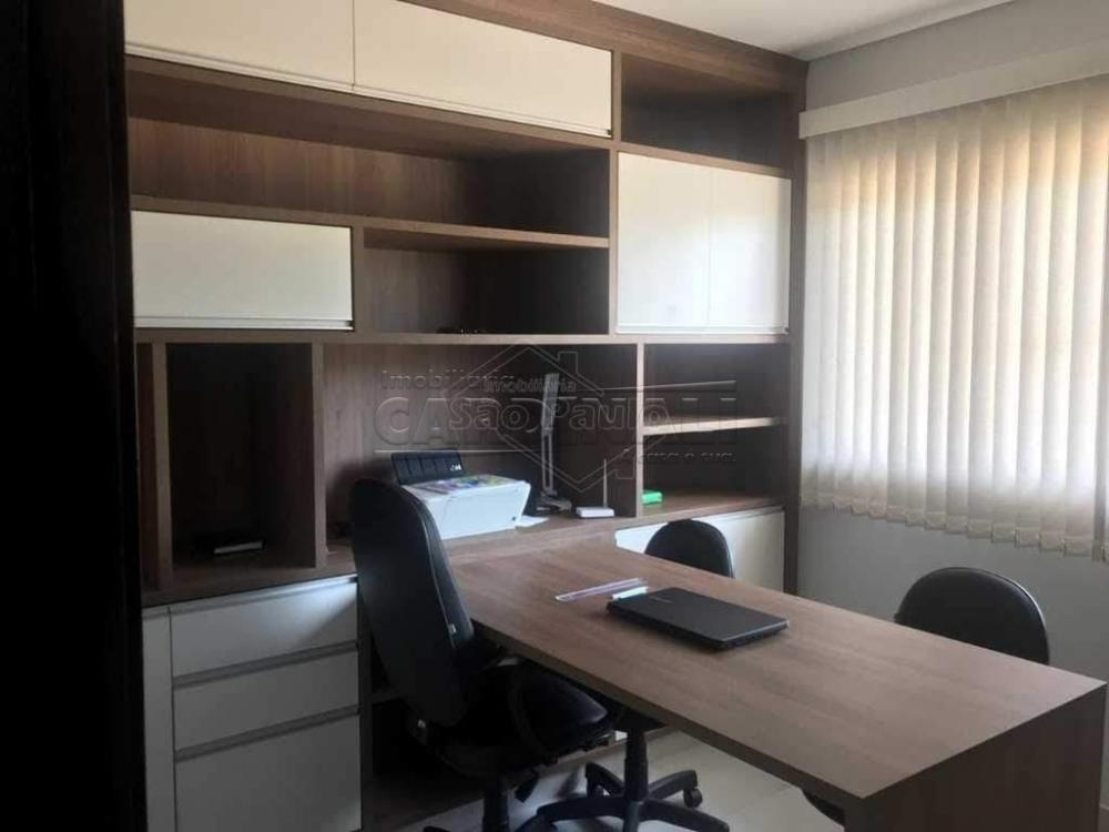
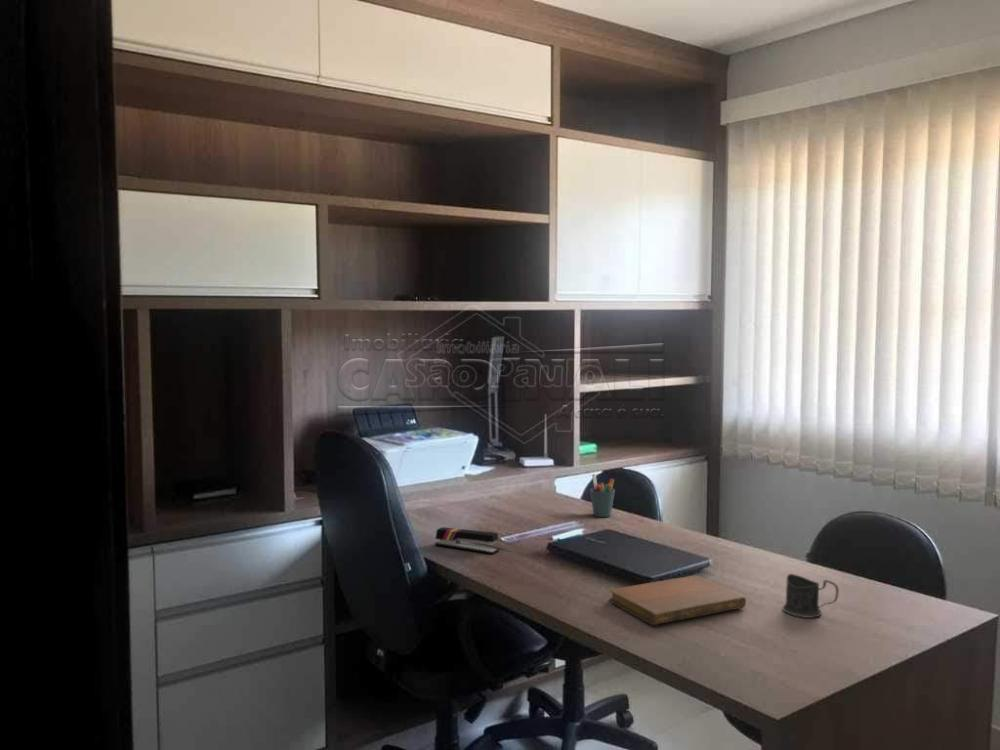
+ notebook (676, 598)
+ pen holder (602, 495)
+ mug (811, 595)
+ stapler (466, 538)
